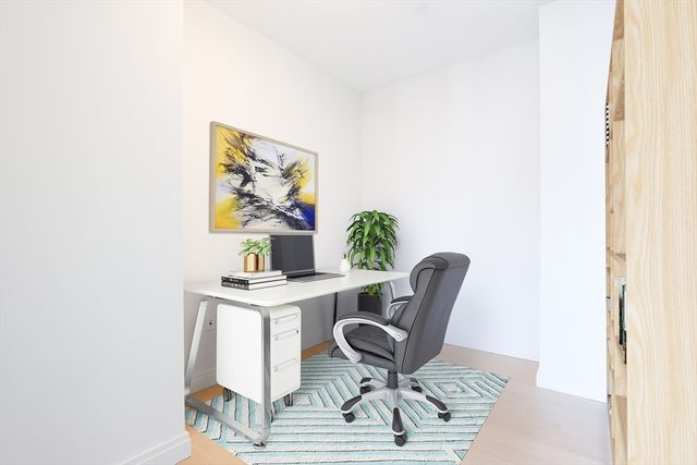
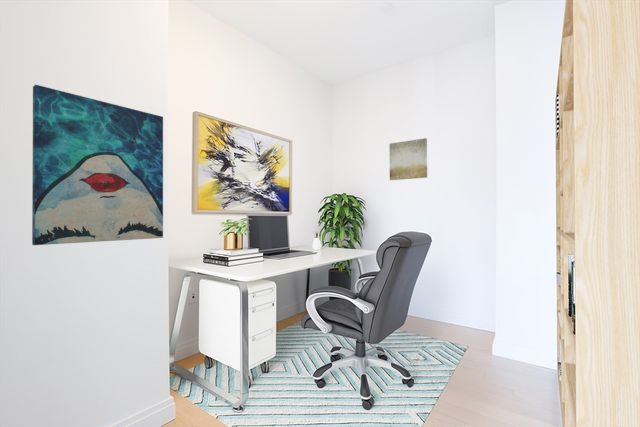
+ wall art (106, 172)
+ wall art (407, 160)
